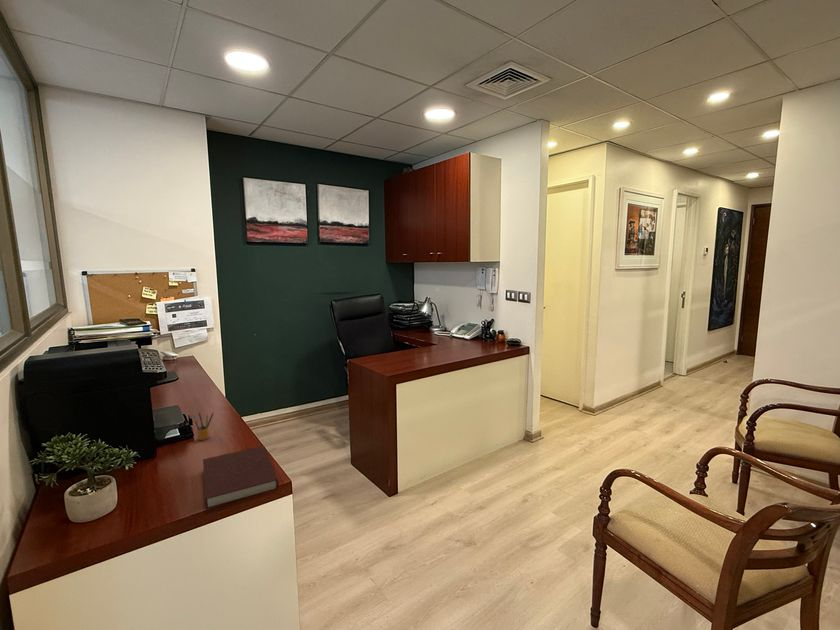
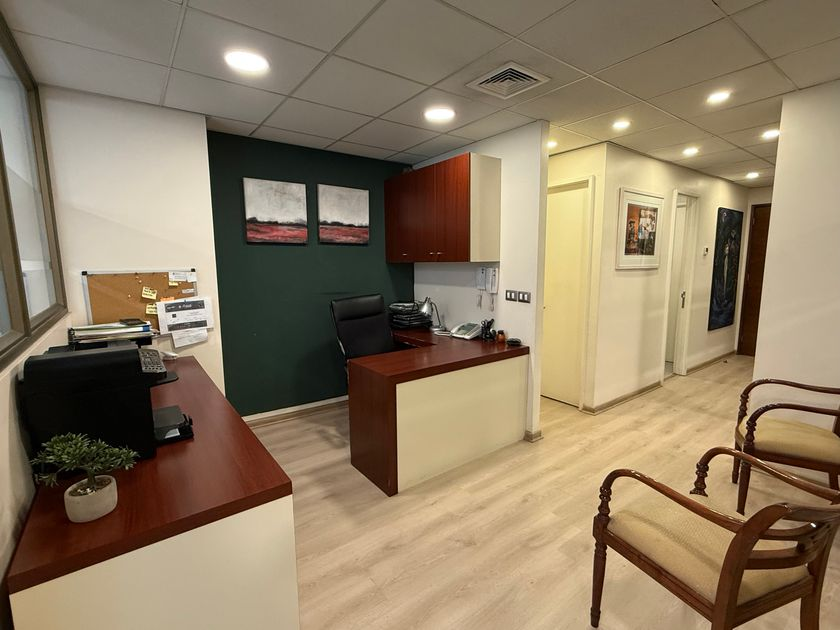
- pencil box (202, 425)
- notebook (239, 473)
